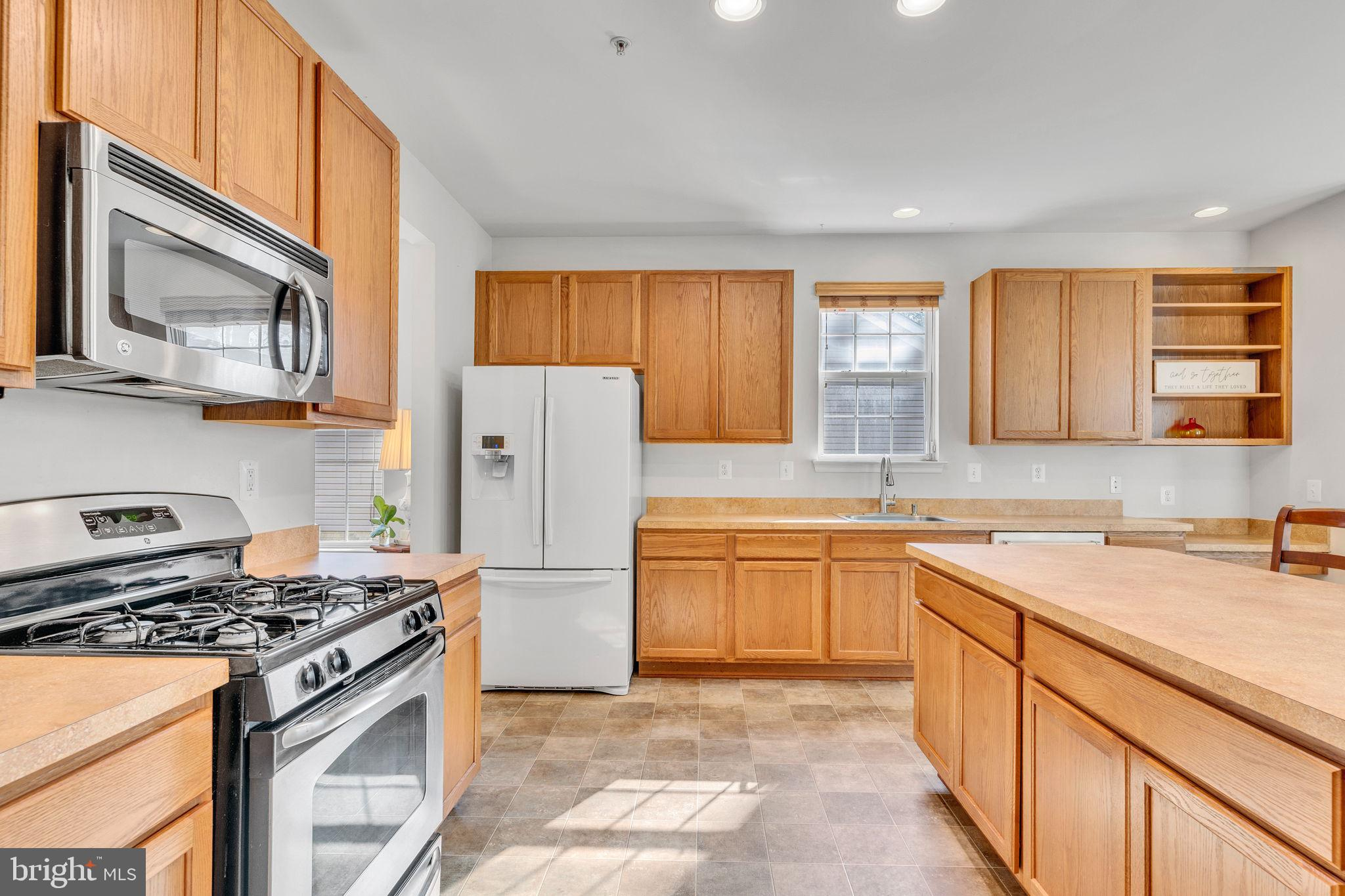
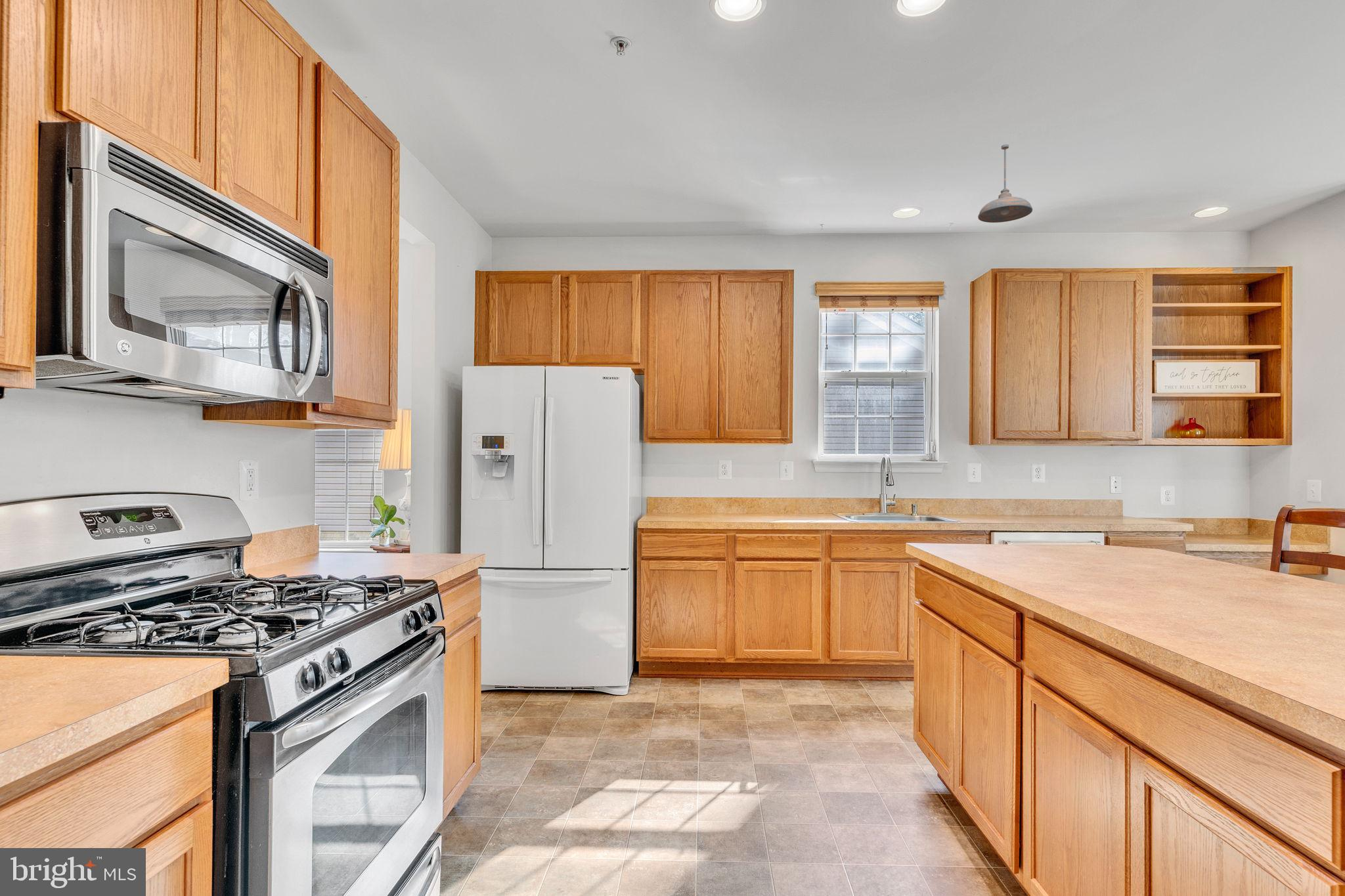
+ pendant light (1005, 180)
